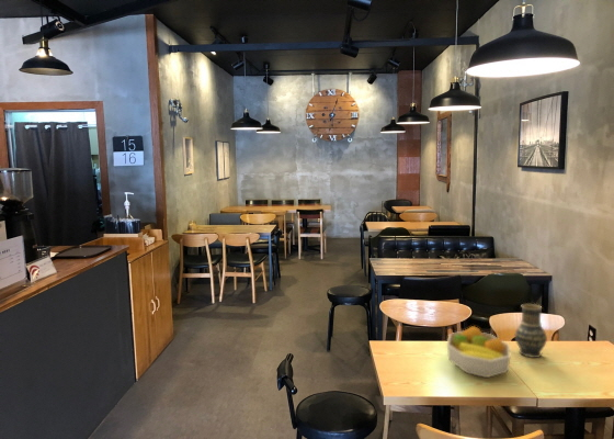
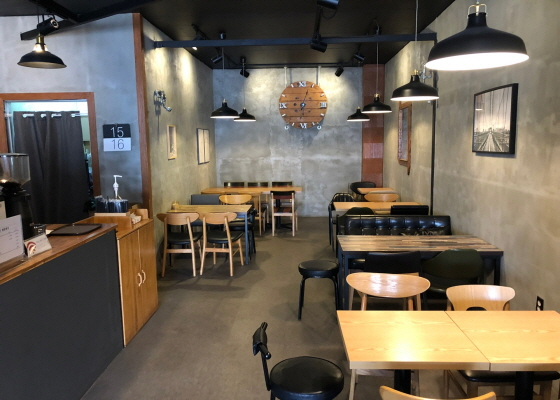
- vase (531, 329)
- fruit bowl (477, 349)
